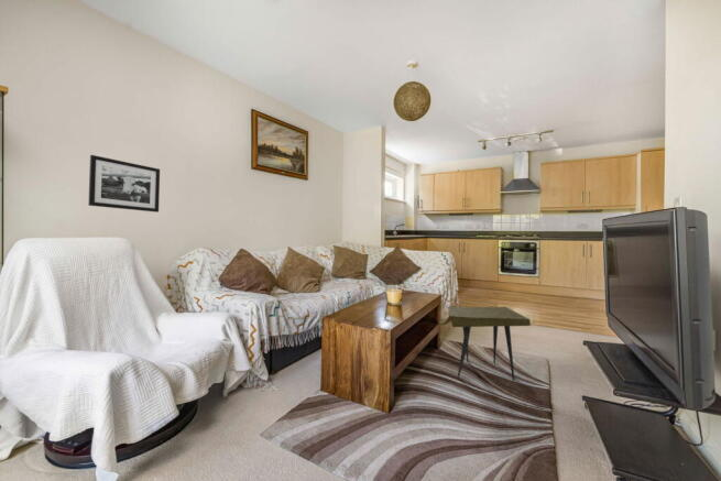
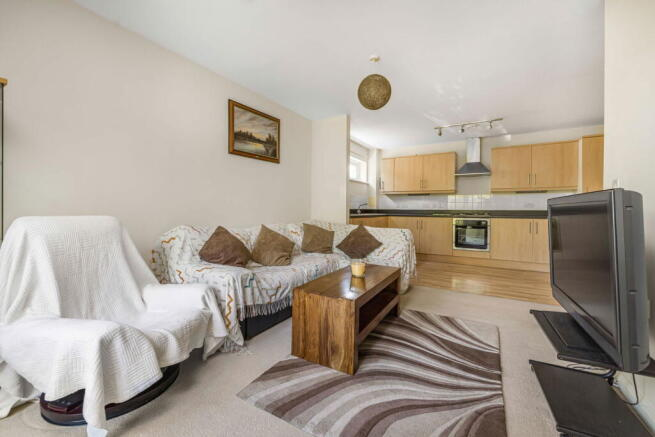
- side table (493, 340)
- picture frame (127, 185)
